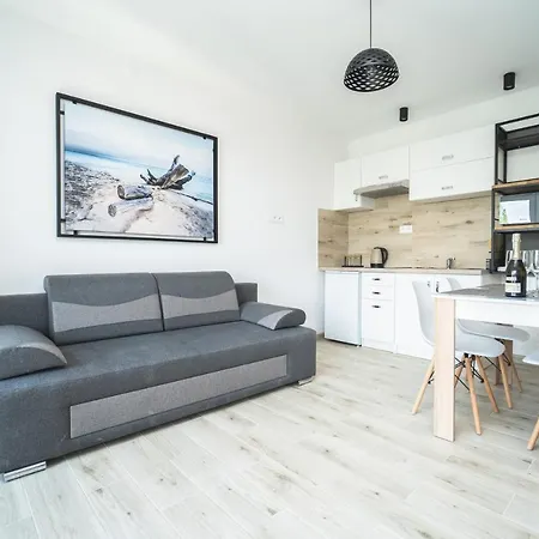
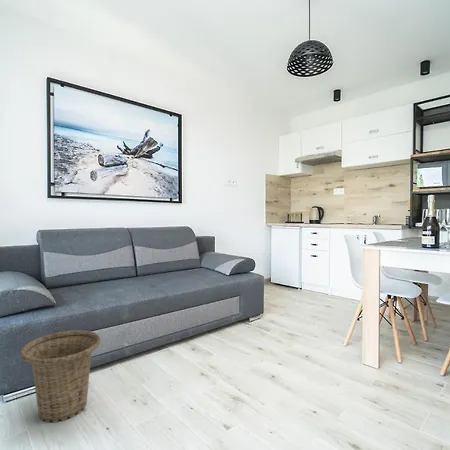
+ basket (63, 375)
